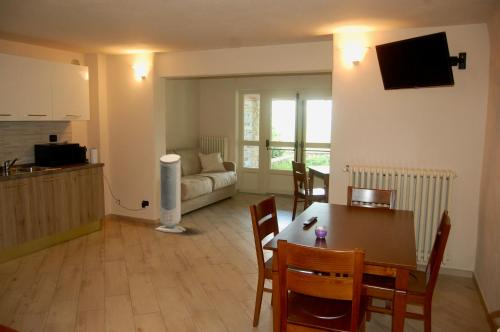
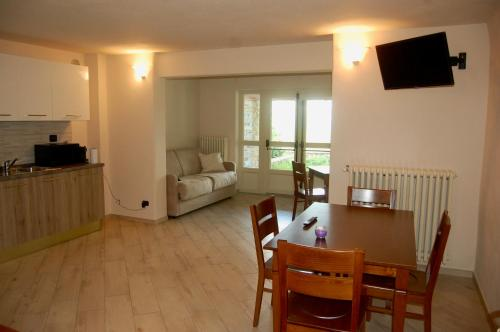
- air purifier (170, 192)
